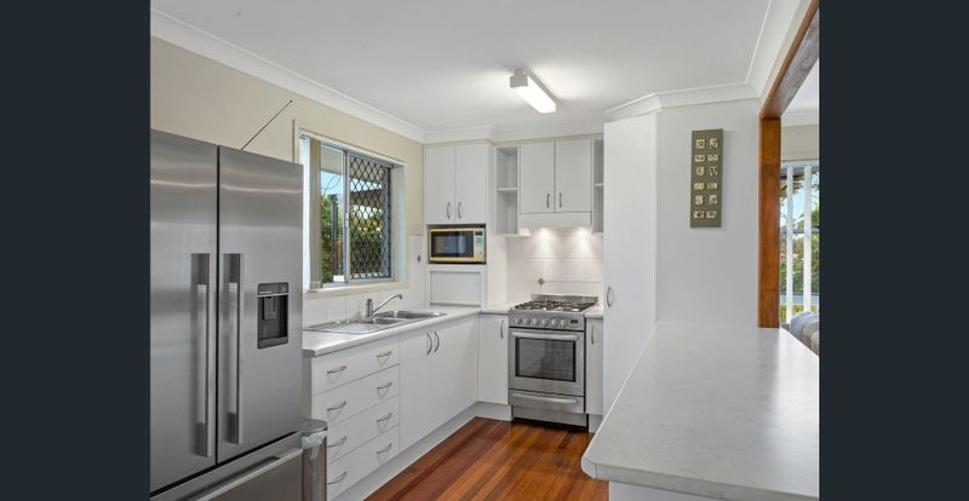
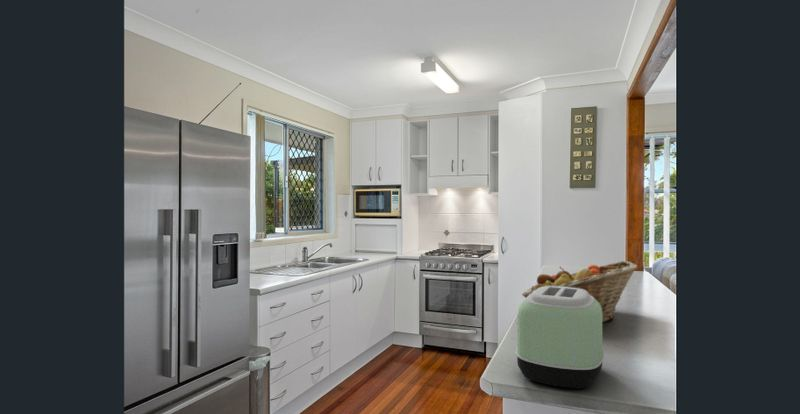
+ fruit basket (578, 287)
+ toaster (560, 330)
